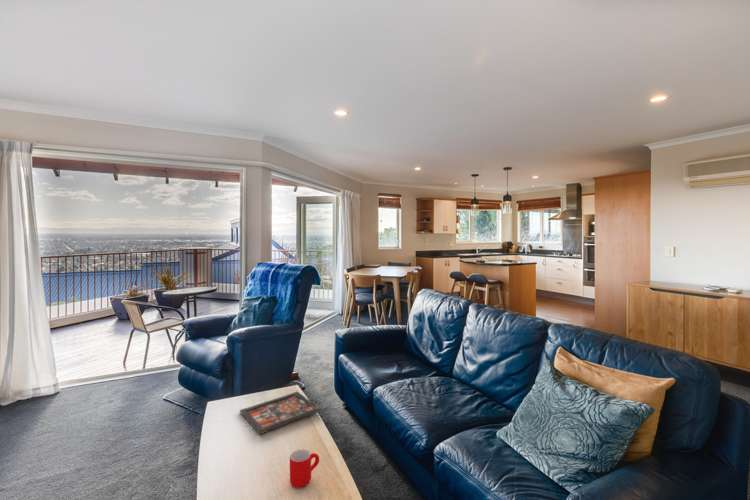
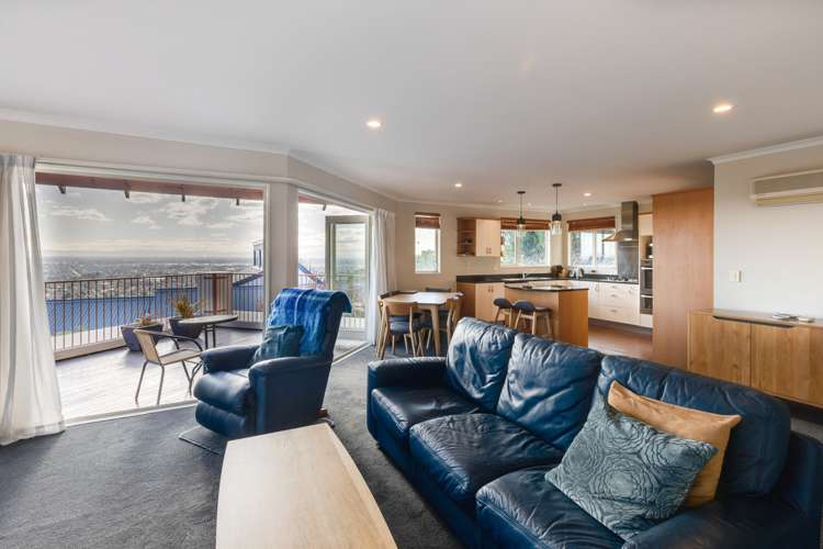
- board game (281, 410)
- mug (305, 466)
